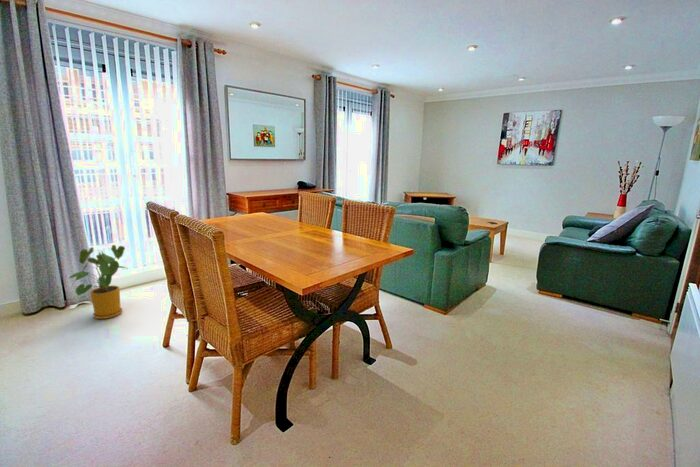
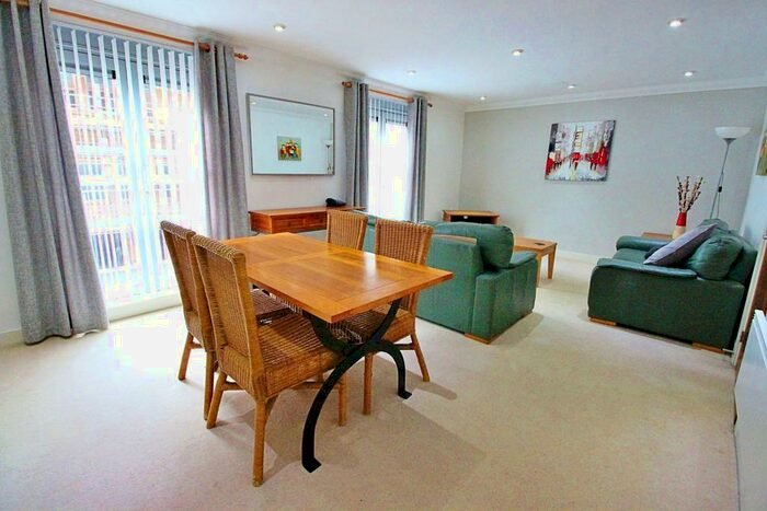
- house plant (101, 283)
